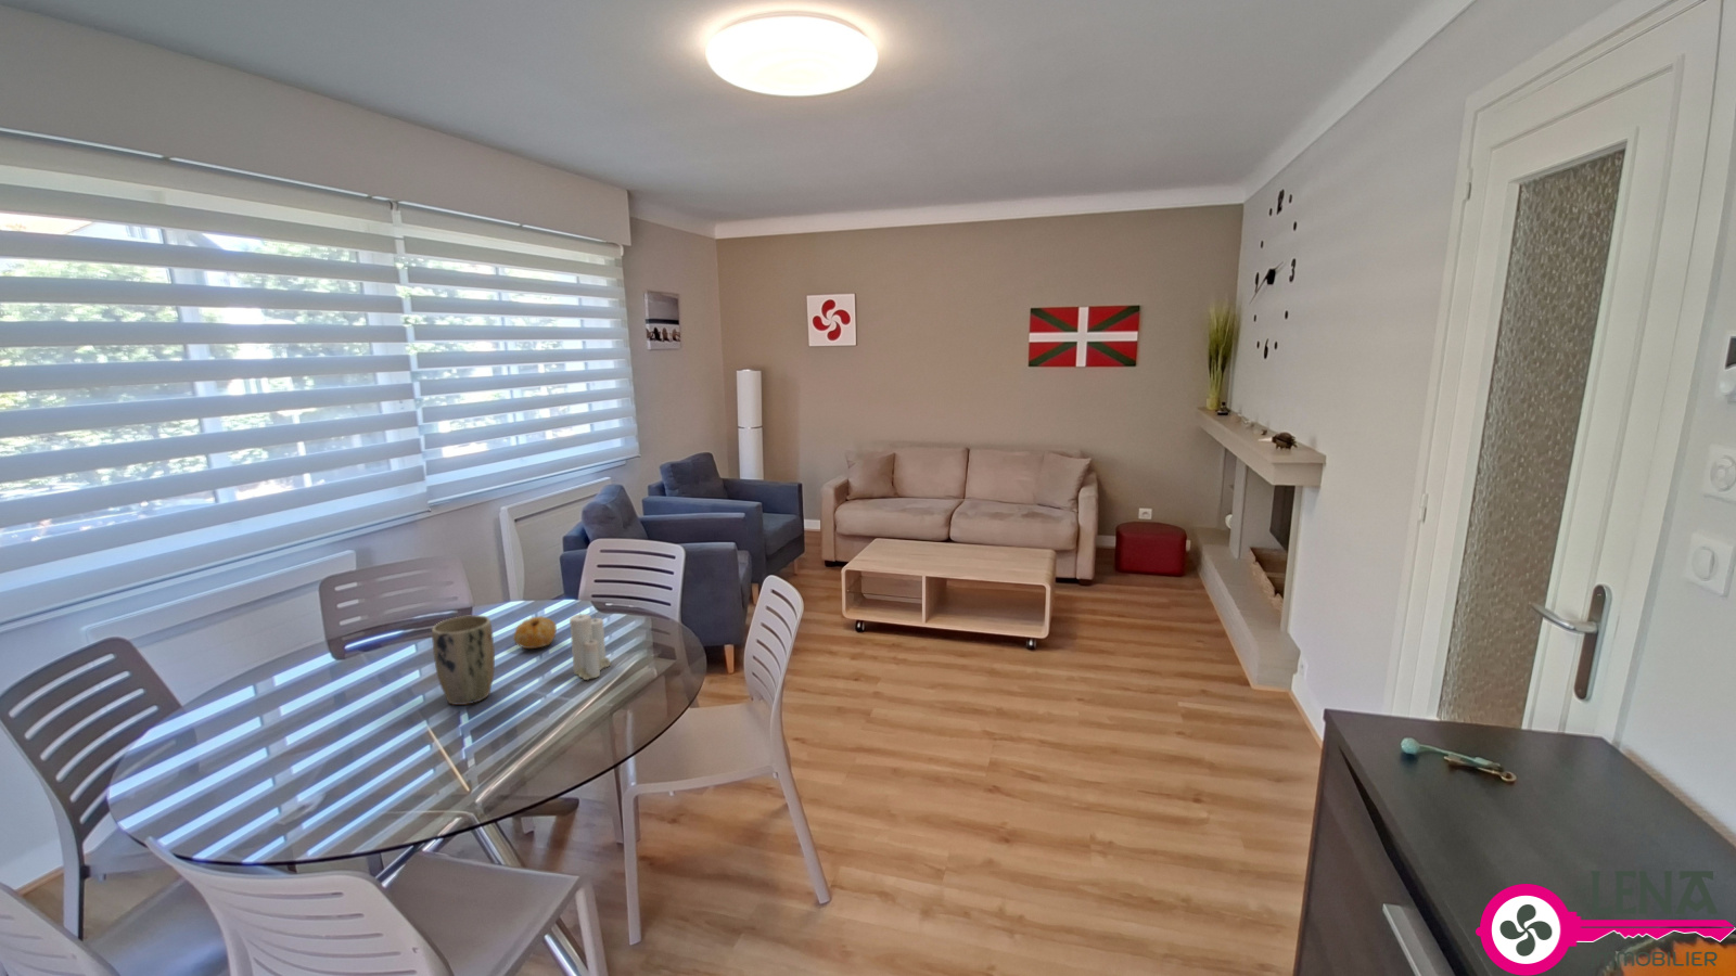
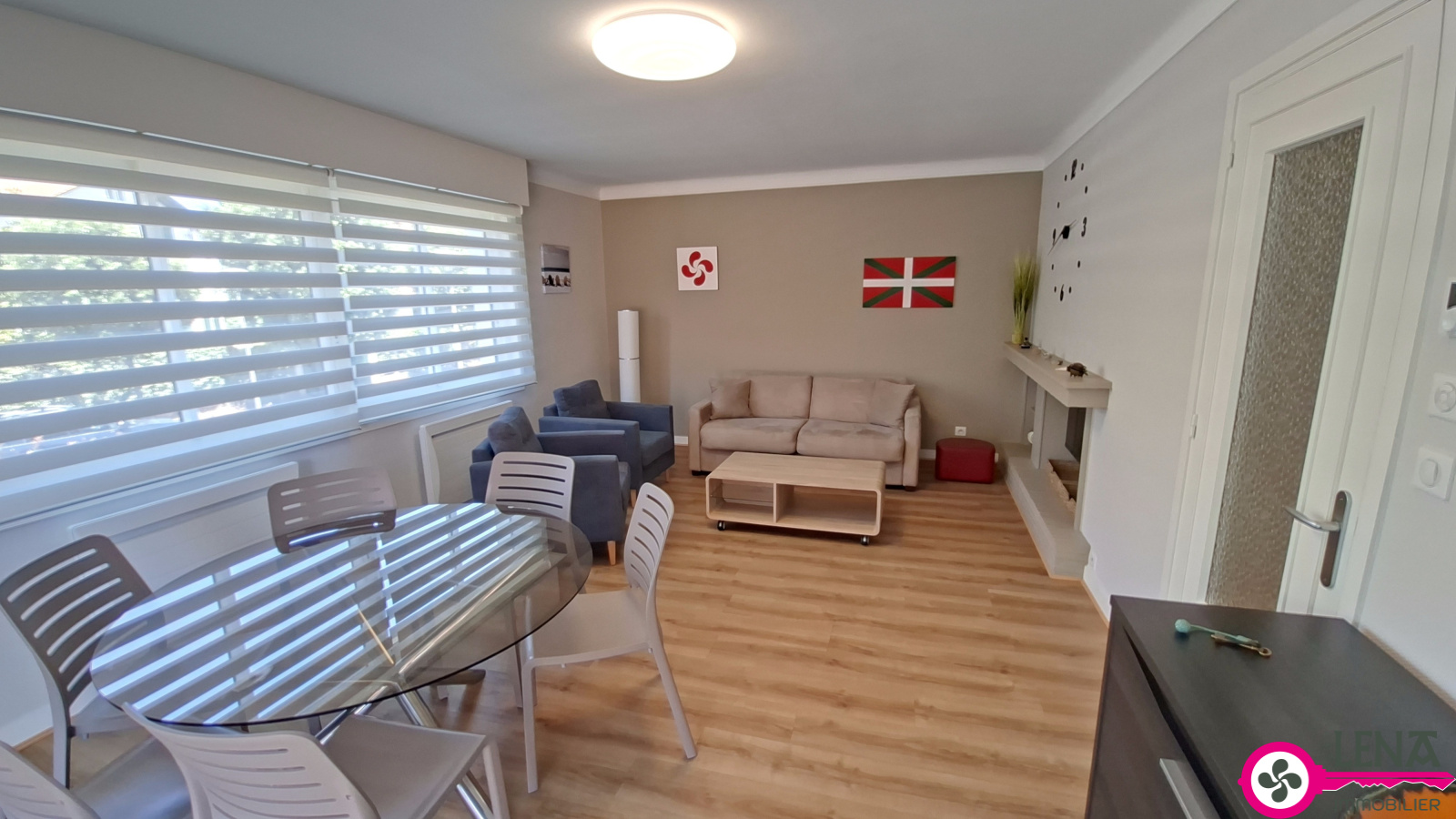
- candle (589, 640)
- fruit (535, 632)
- plant pot (464, 660)
